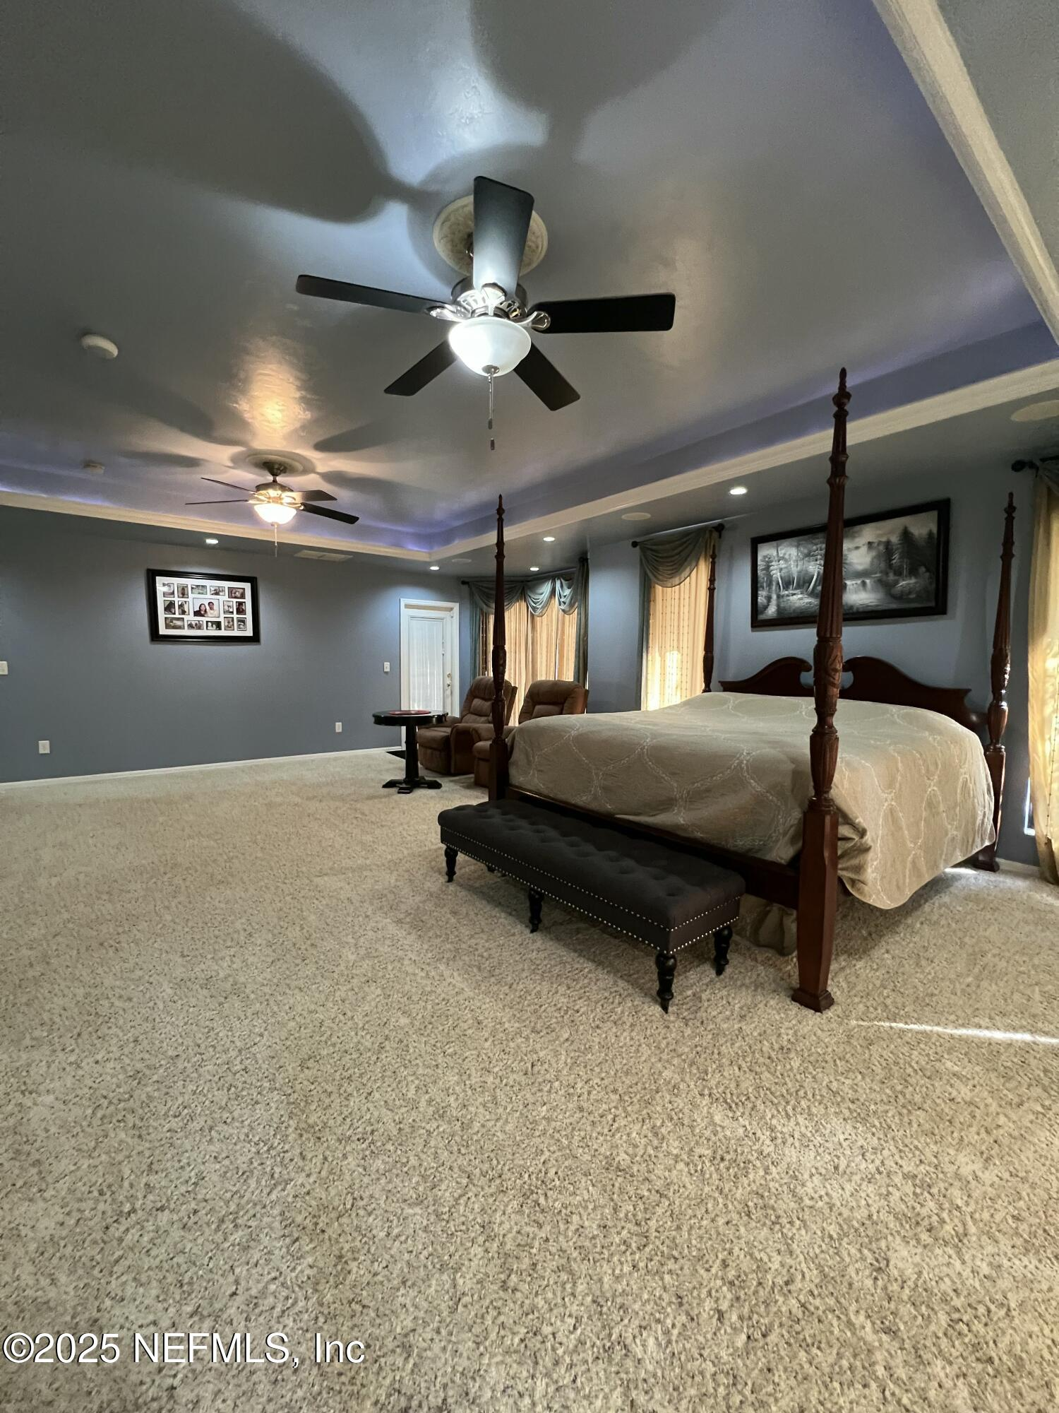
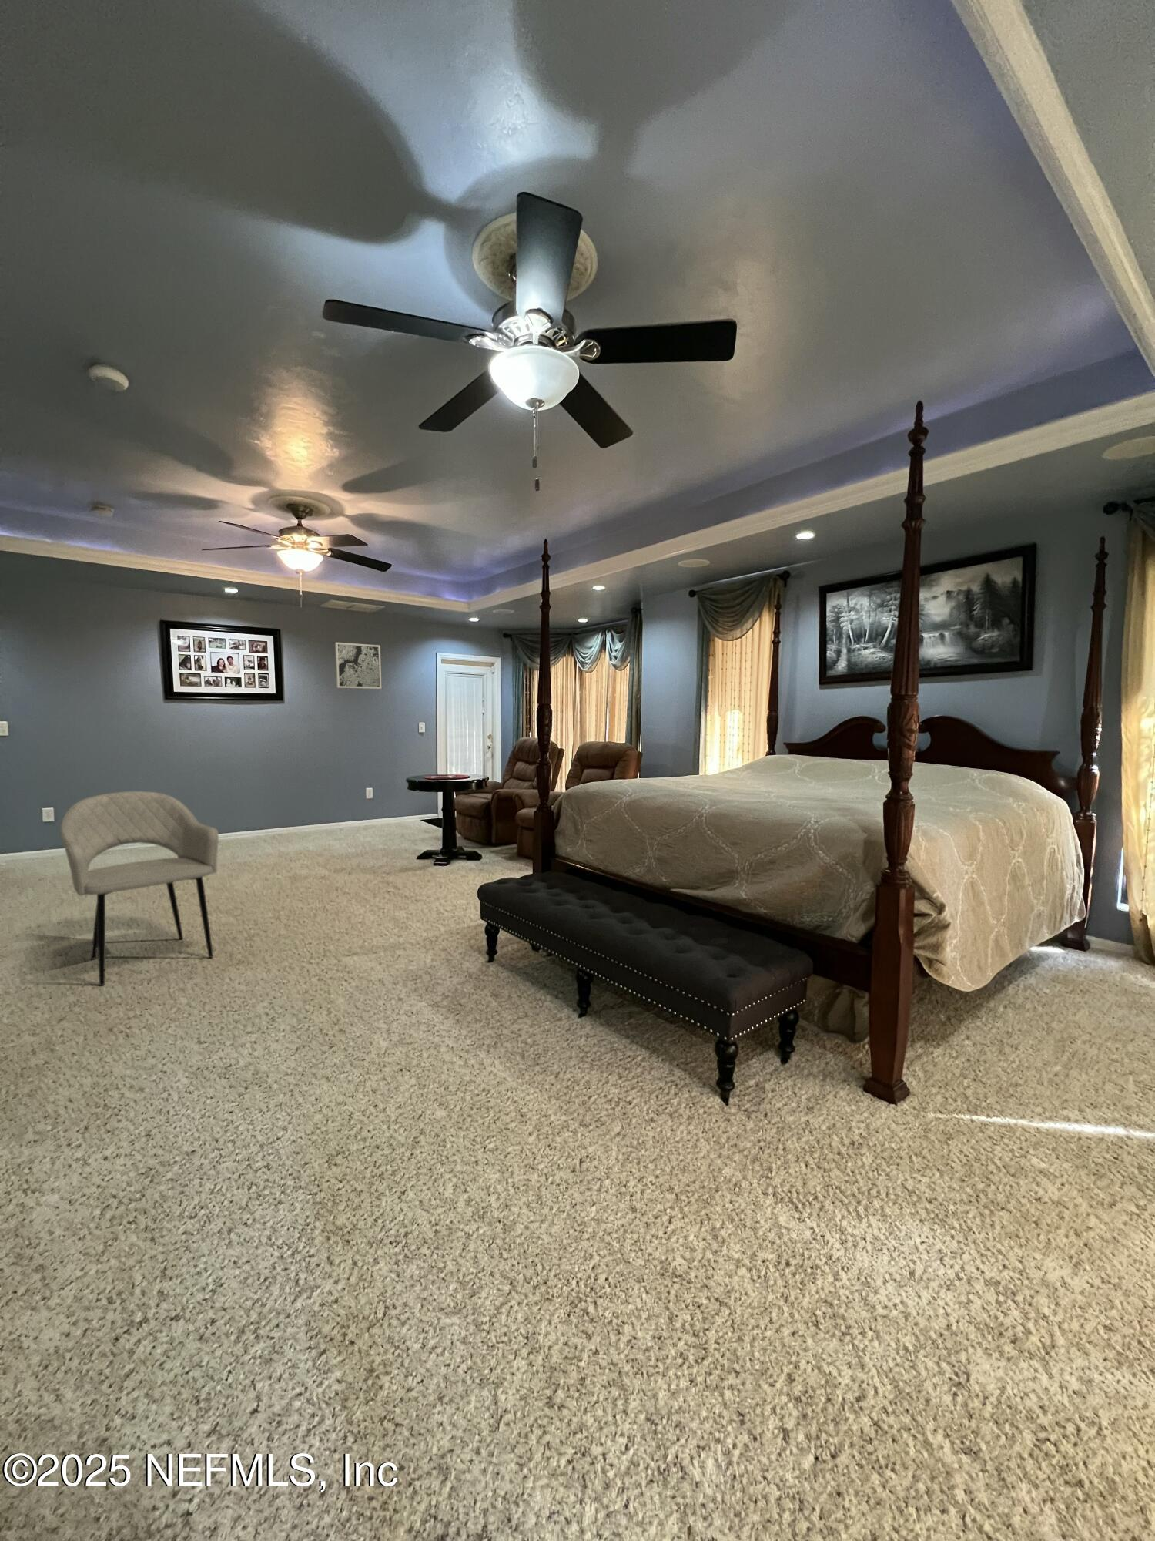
+ wall art (358, 666)
+ armchair (141, 877)
